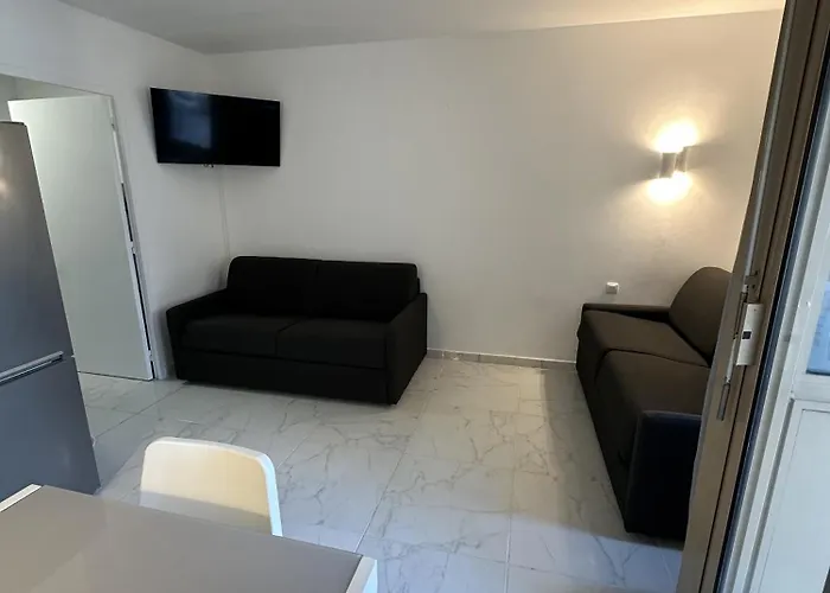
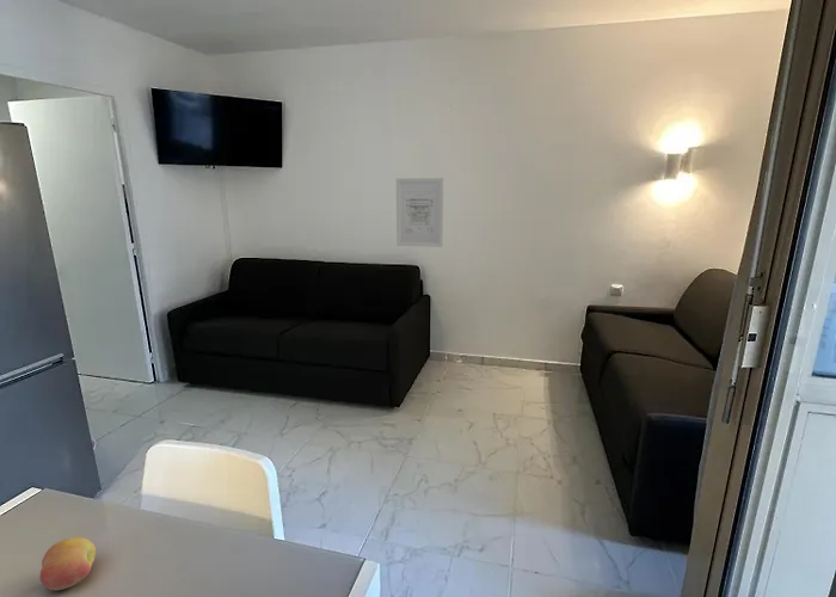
+ fruit (67, 561)
+ wall art (419, 213)
